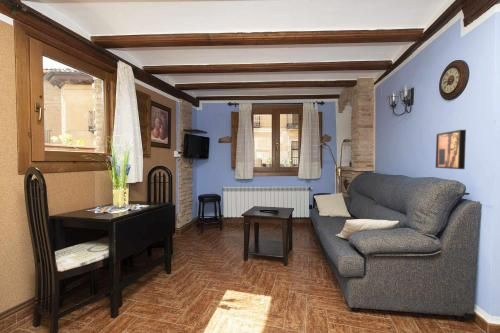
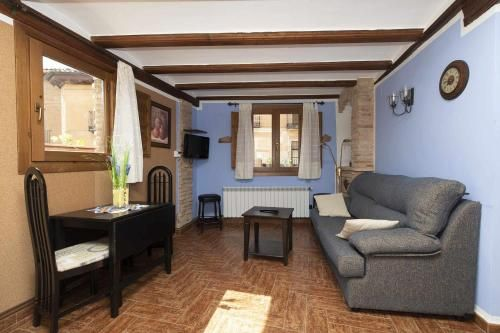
- wall art (449, 150)
